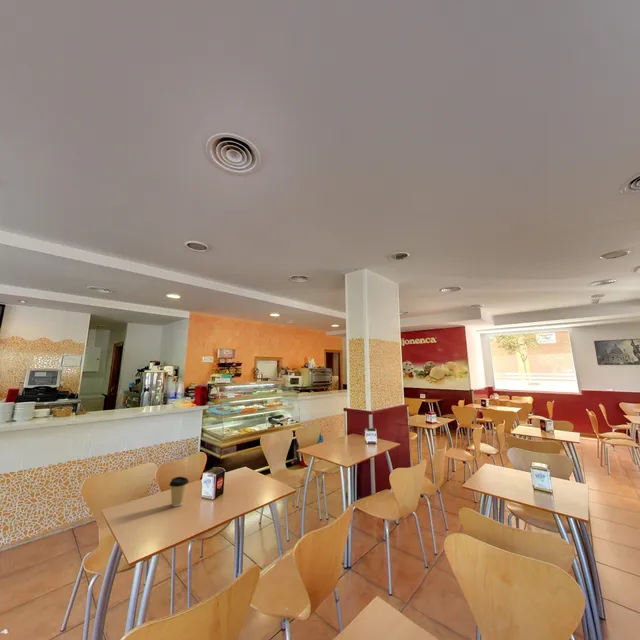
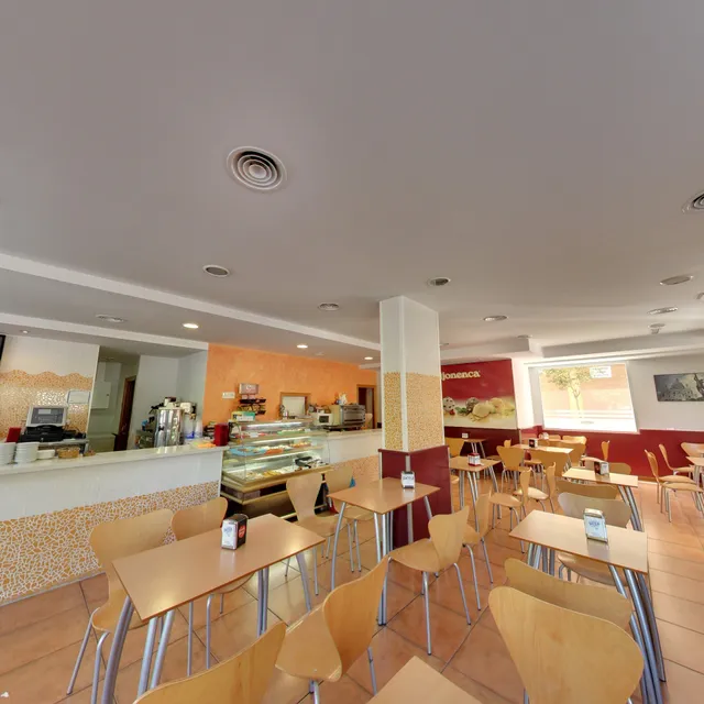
- coffee cup (178, 491)
